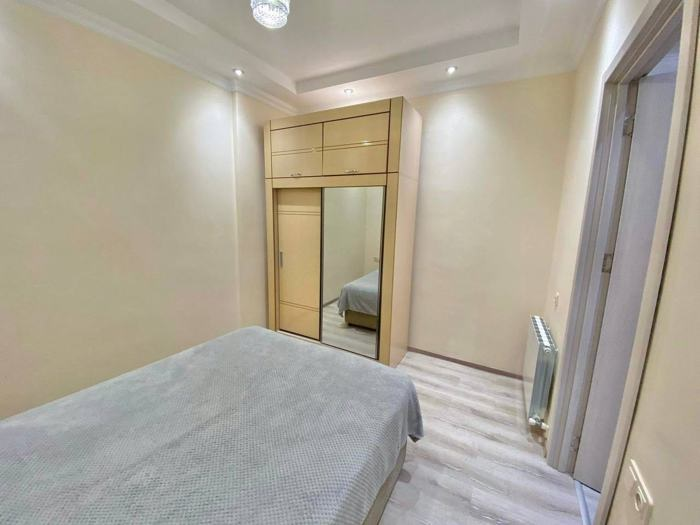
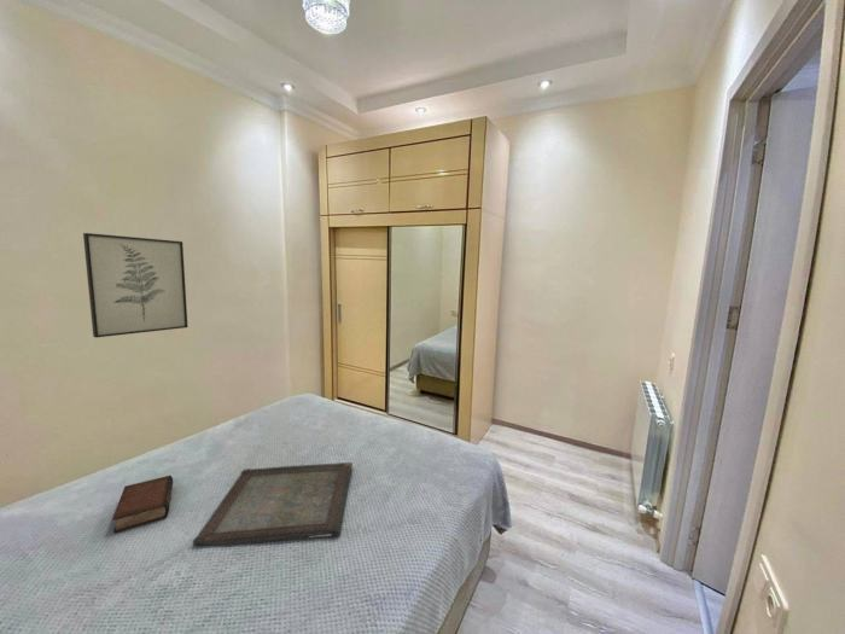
+ wall art (141, 285)
+ book (146, 500)
+ serving tray (286, 496)
